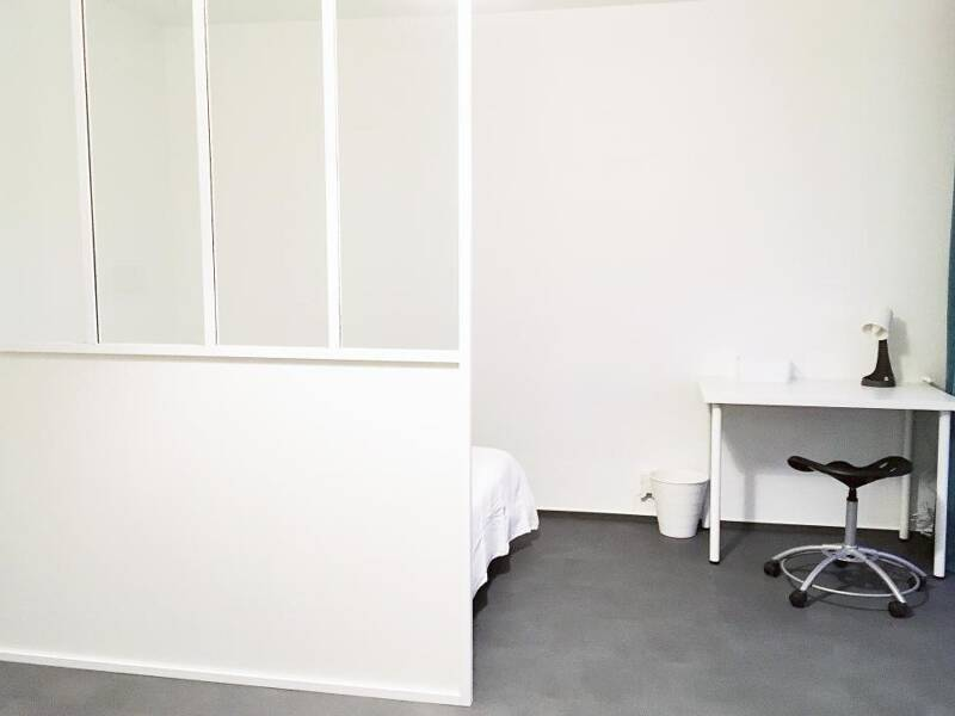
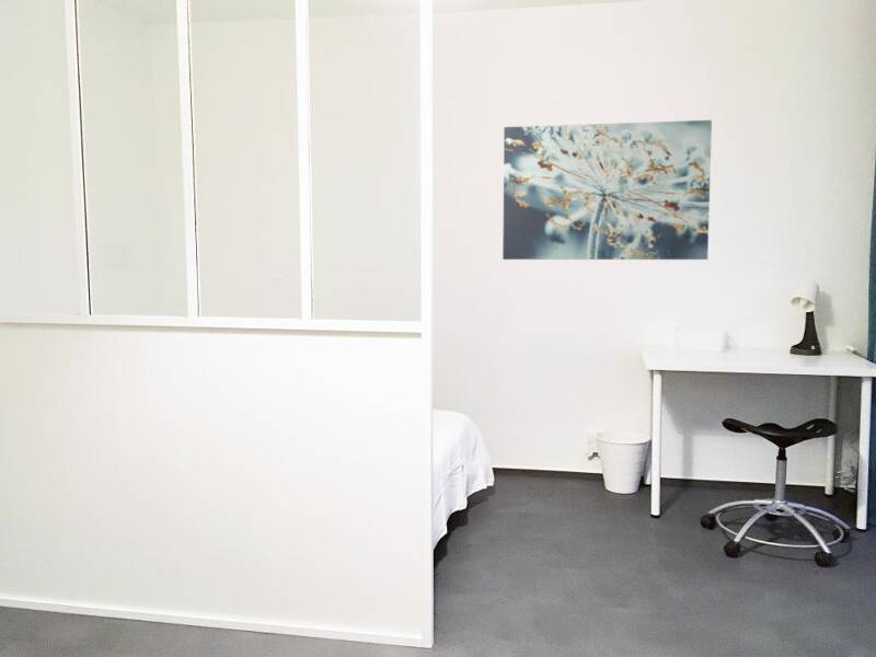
+ wall art (603, 192)
